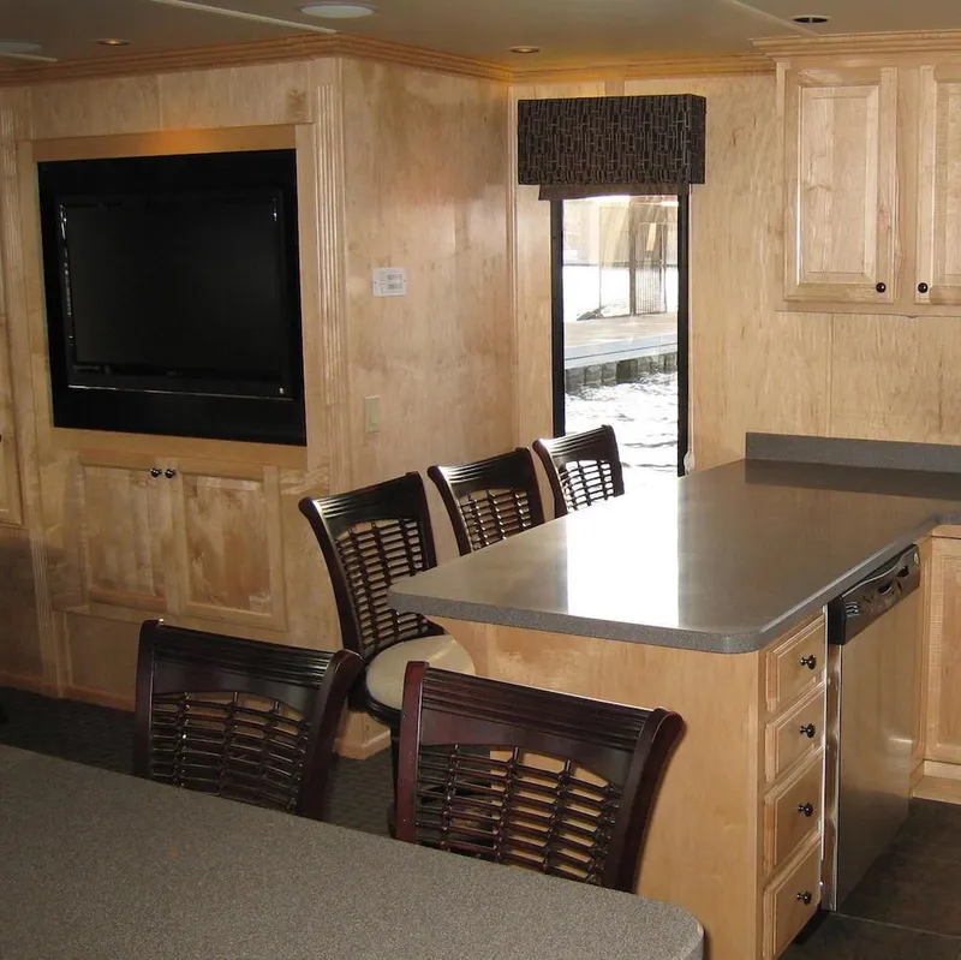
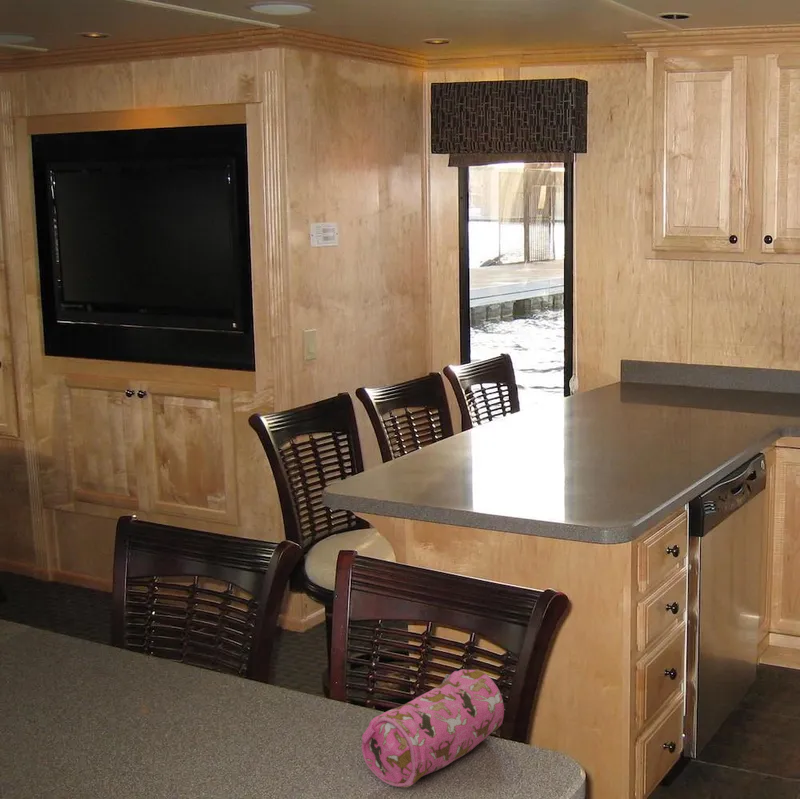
+ pencil case (434, 725)
